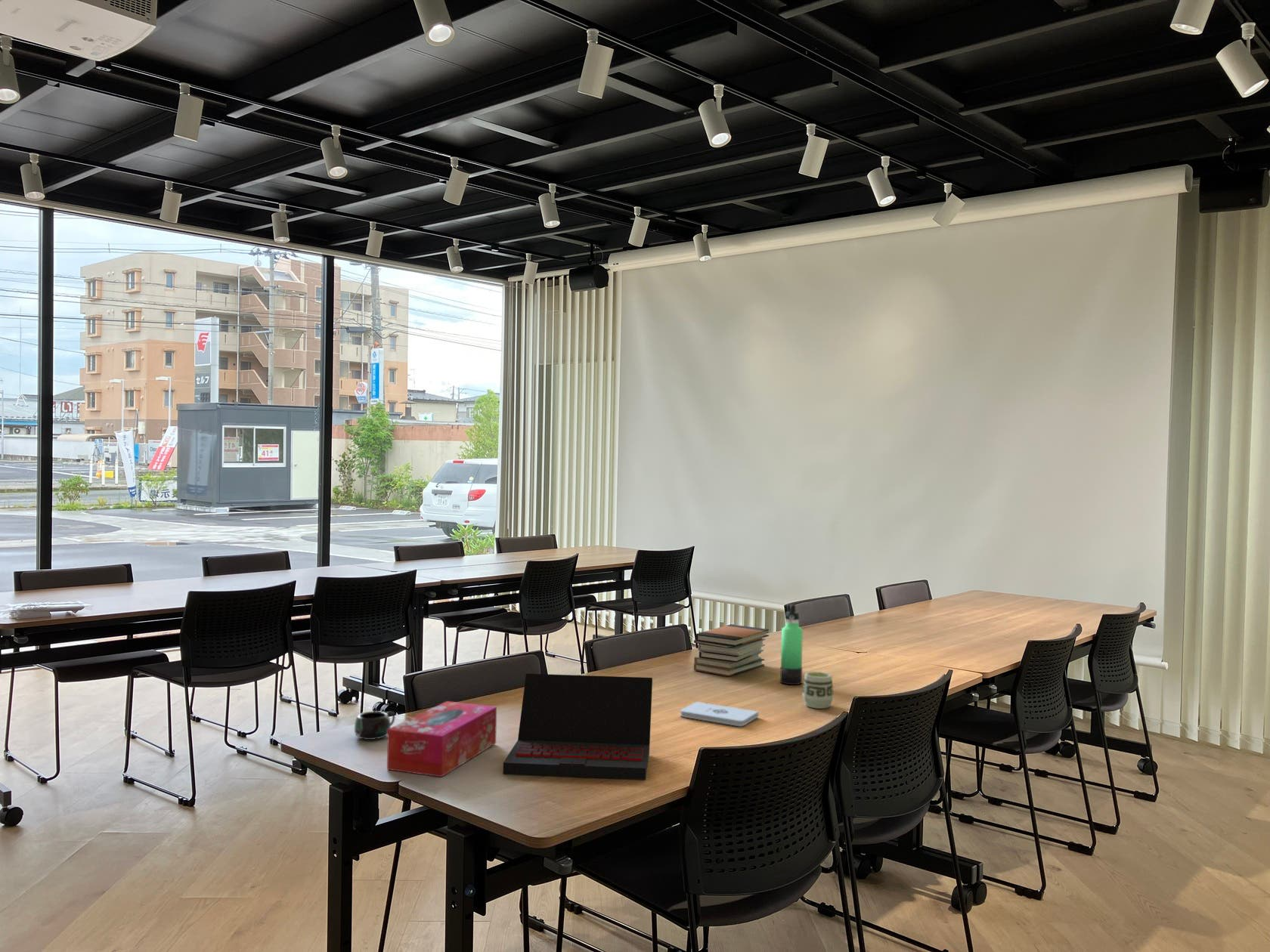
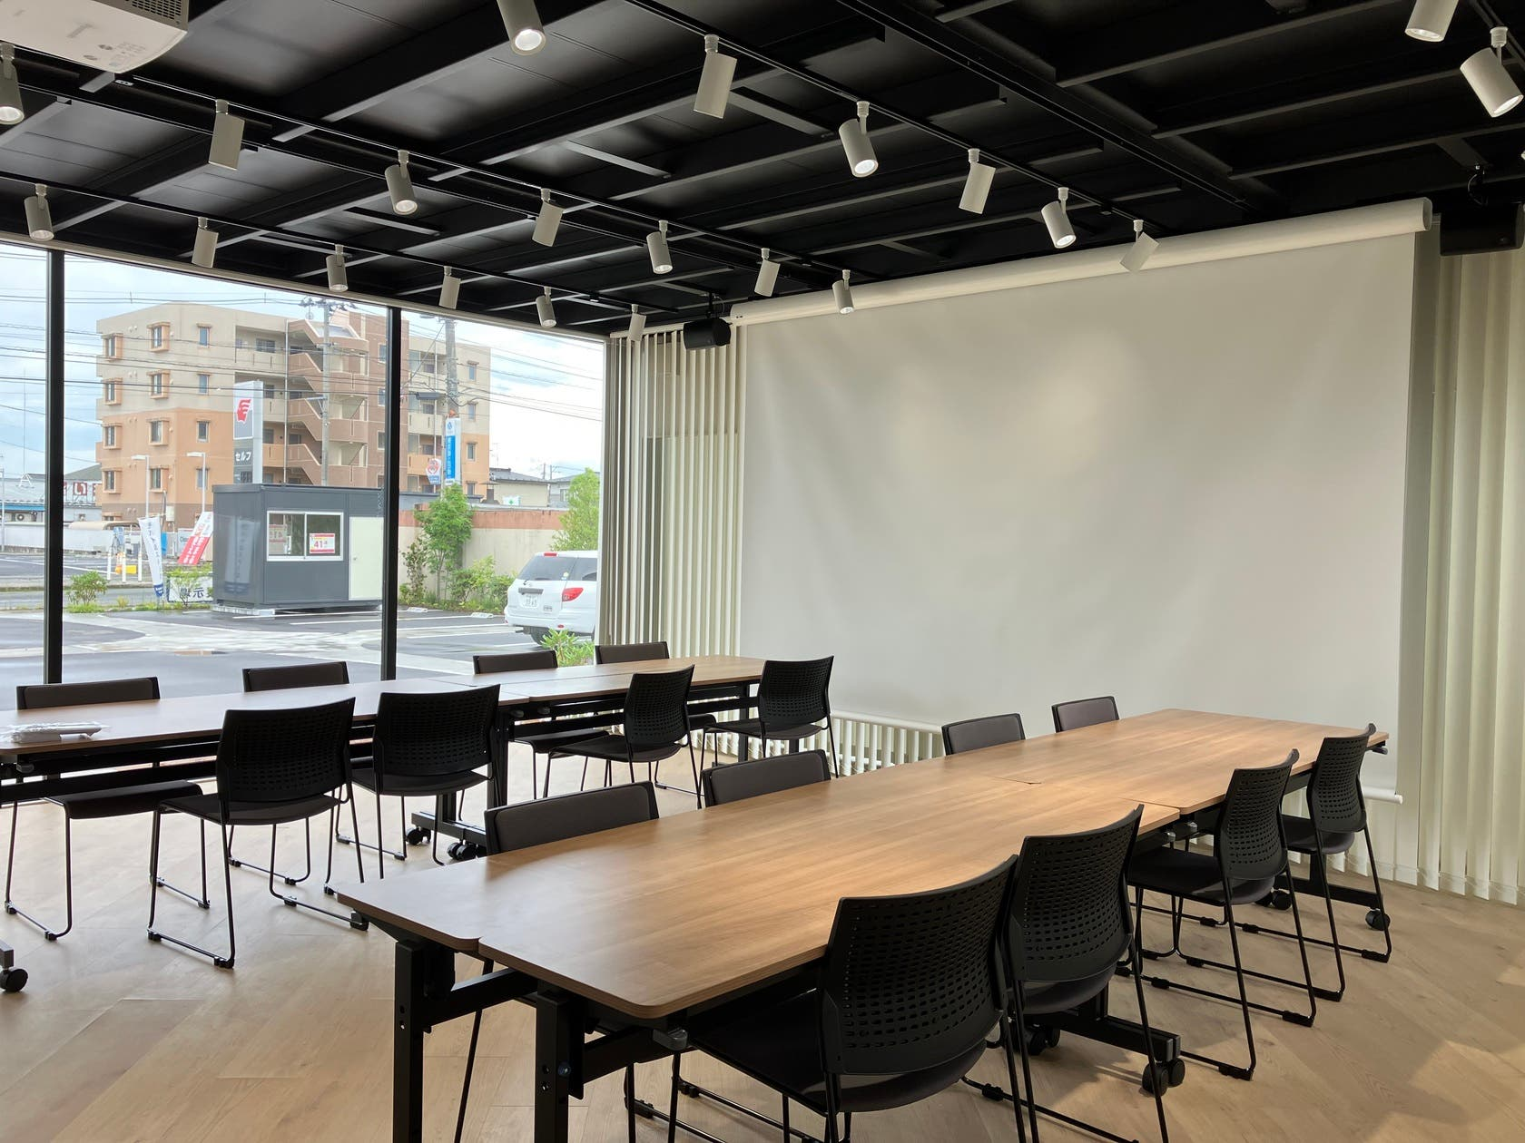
- tissue box (444, 736)
- laptop (582, 722)
- mug (376, 725)
- cup (817, 690)
- book stack (731, 649)
- notepad (718, 713)
- thermos bottle (791, 643)
